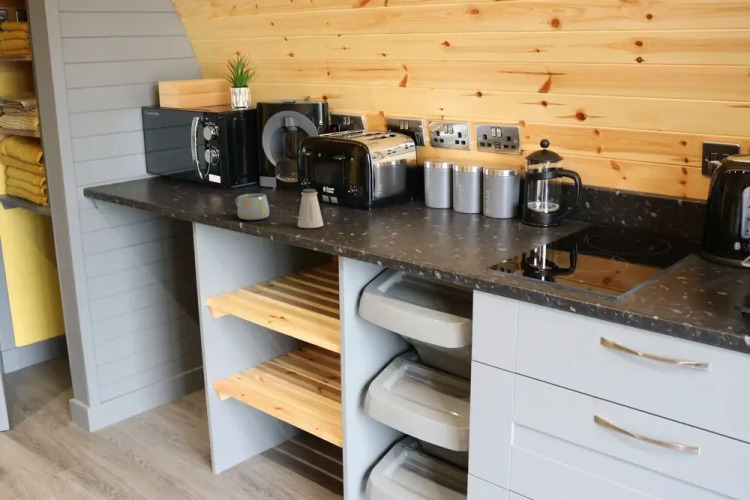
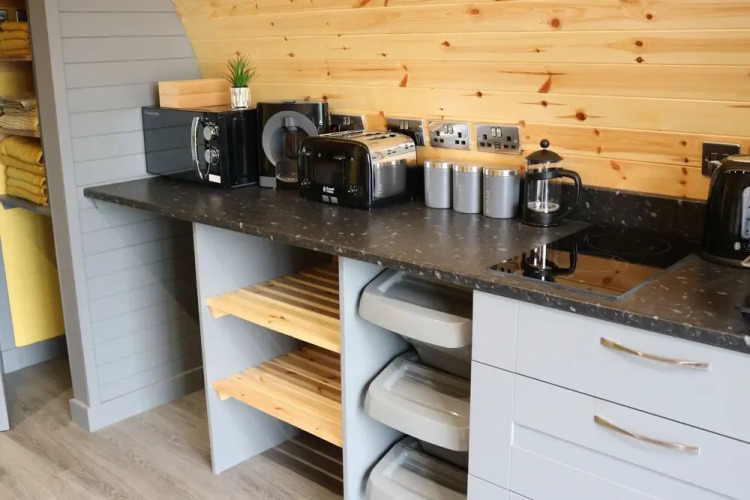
- mug (249, 206)
- saltshaker (309, 207)
